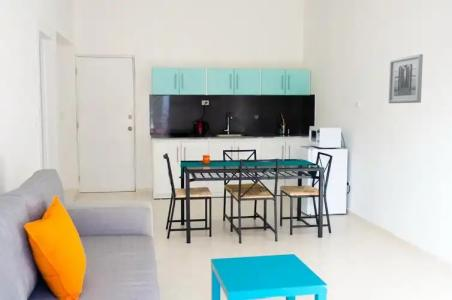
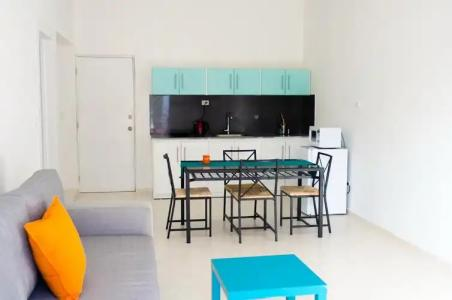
- wall art (404, 80)
